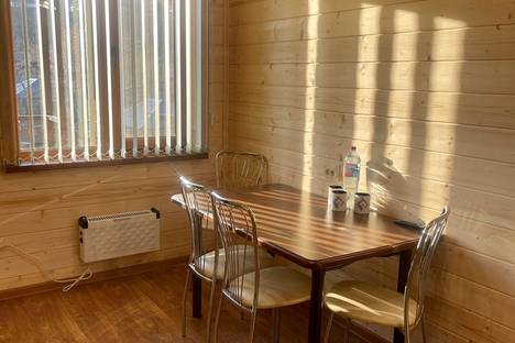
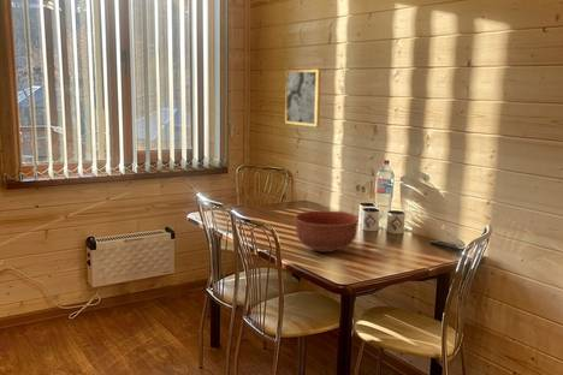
+ wall art (302, 97)
+ bowl (325, 233)
